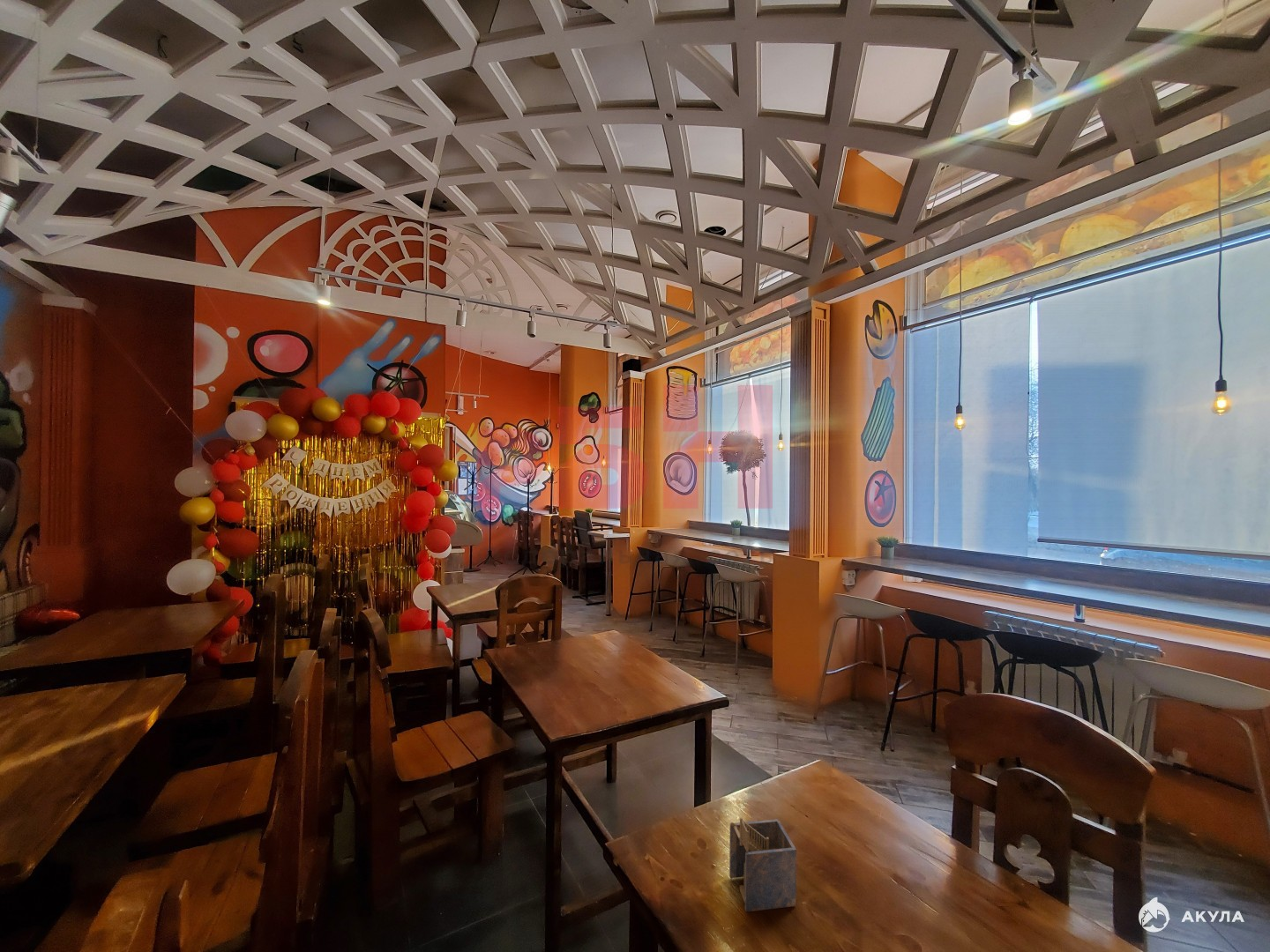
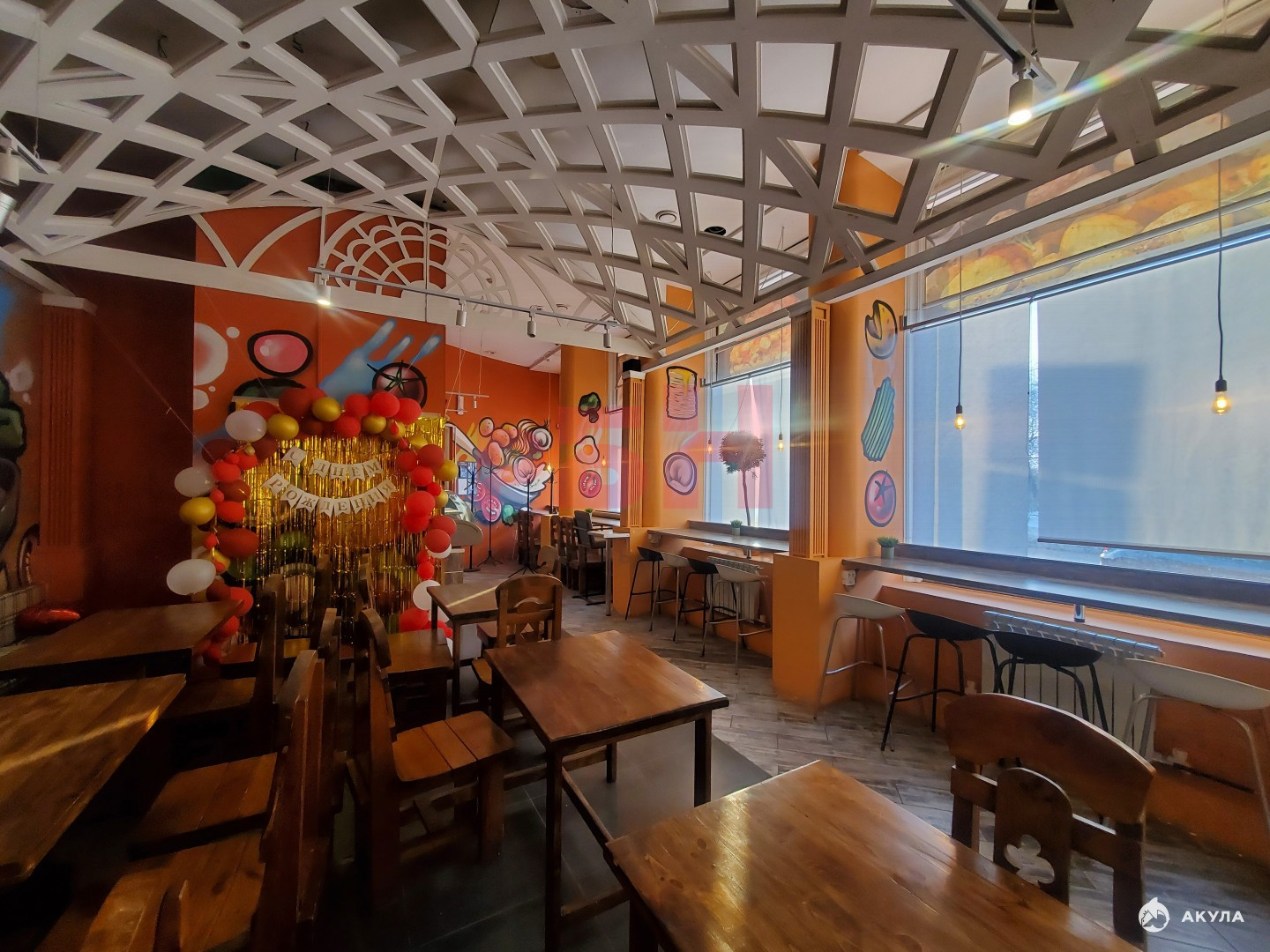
- napkin holder (761, 853)
